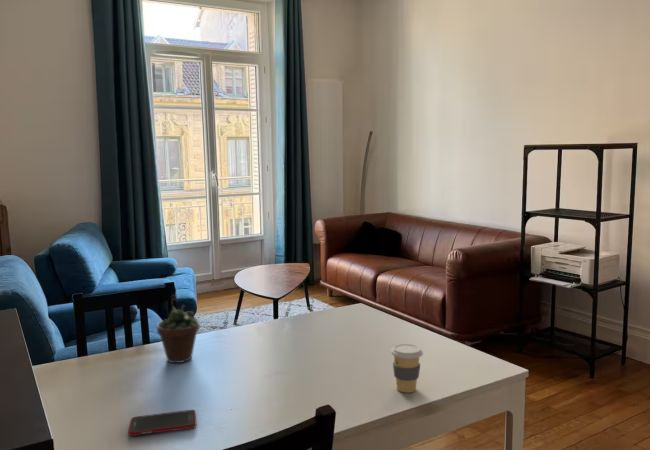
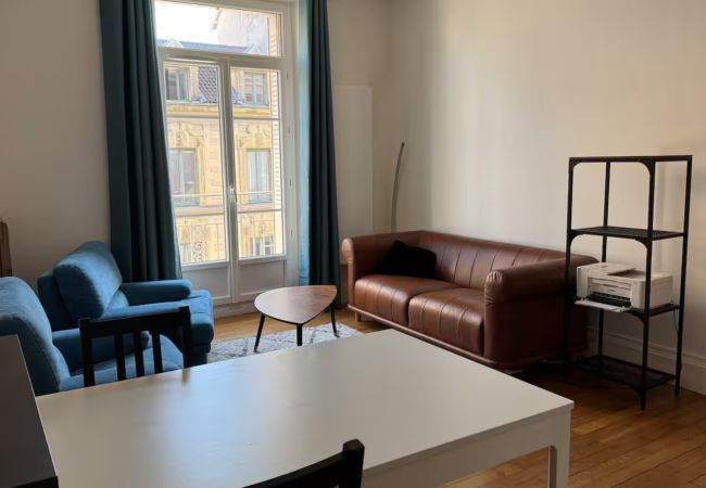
- coffee cup (406, 368)
- succulent plant (178, 326)
- cell phone (163, 422)
